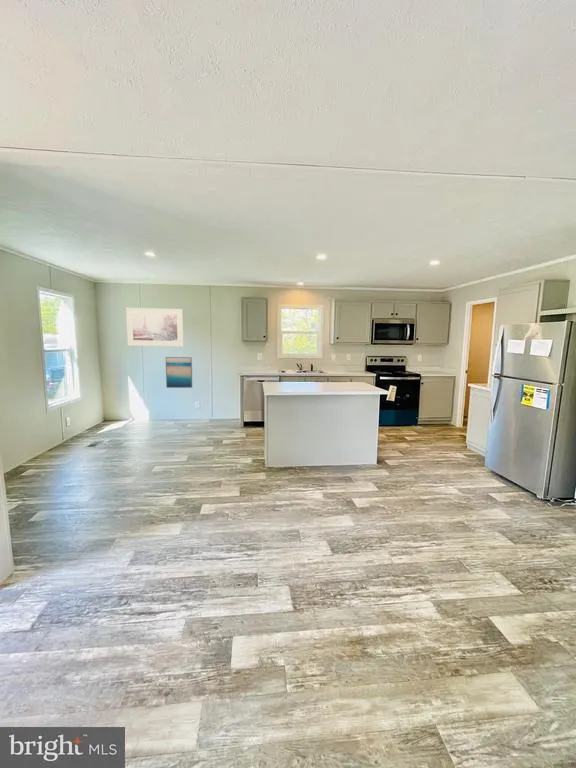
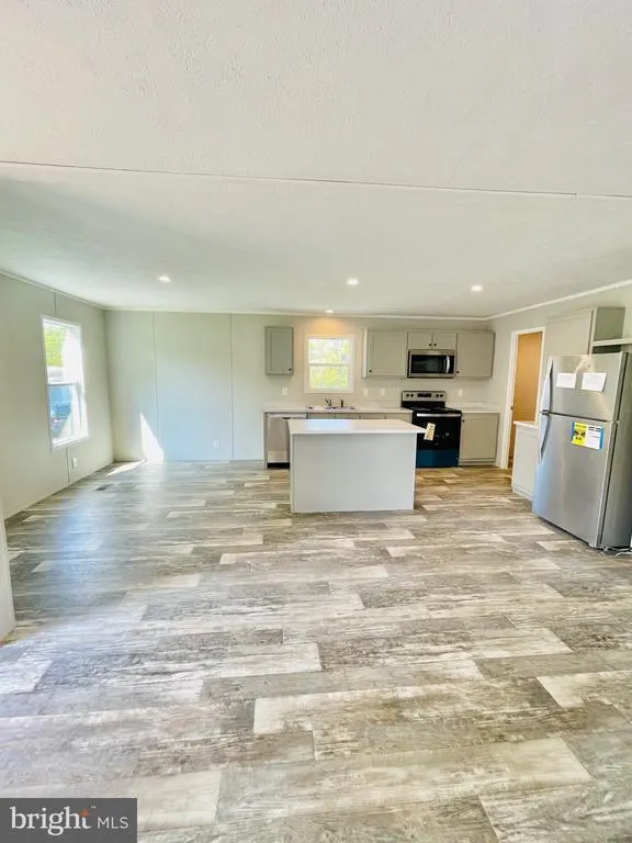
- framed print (155, 327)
- wall art (179, 372)
